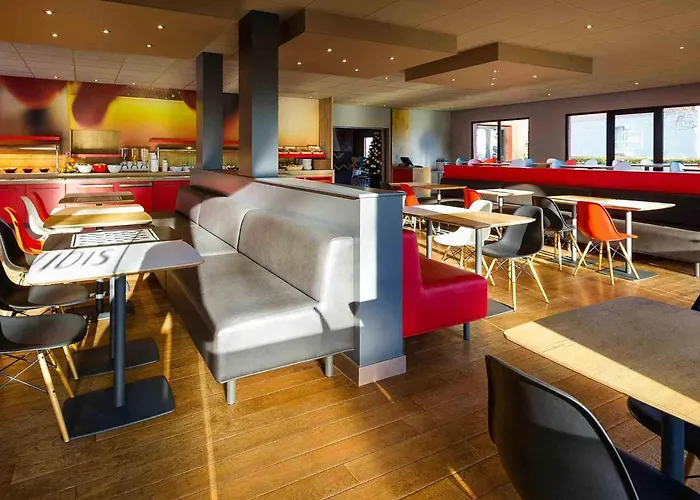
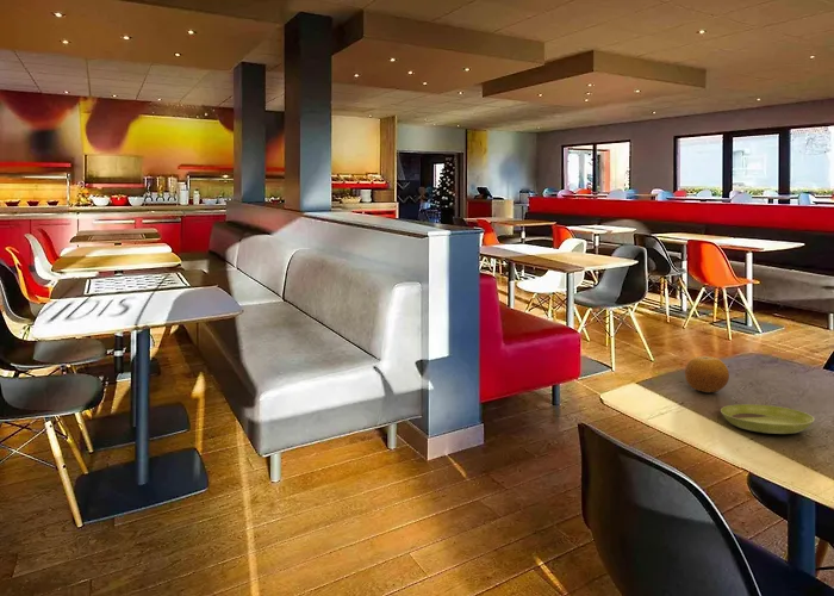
+ fruit (705, 373)
+ saucer (765, 420)
